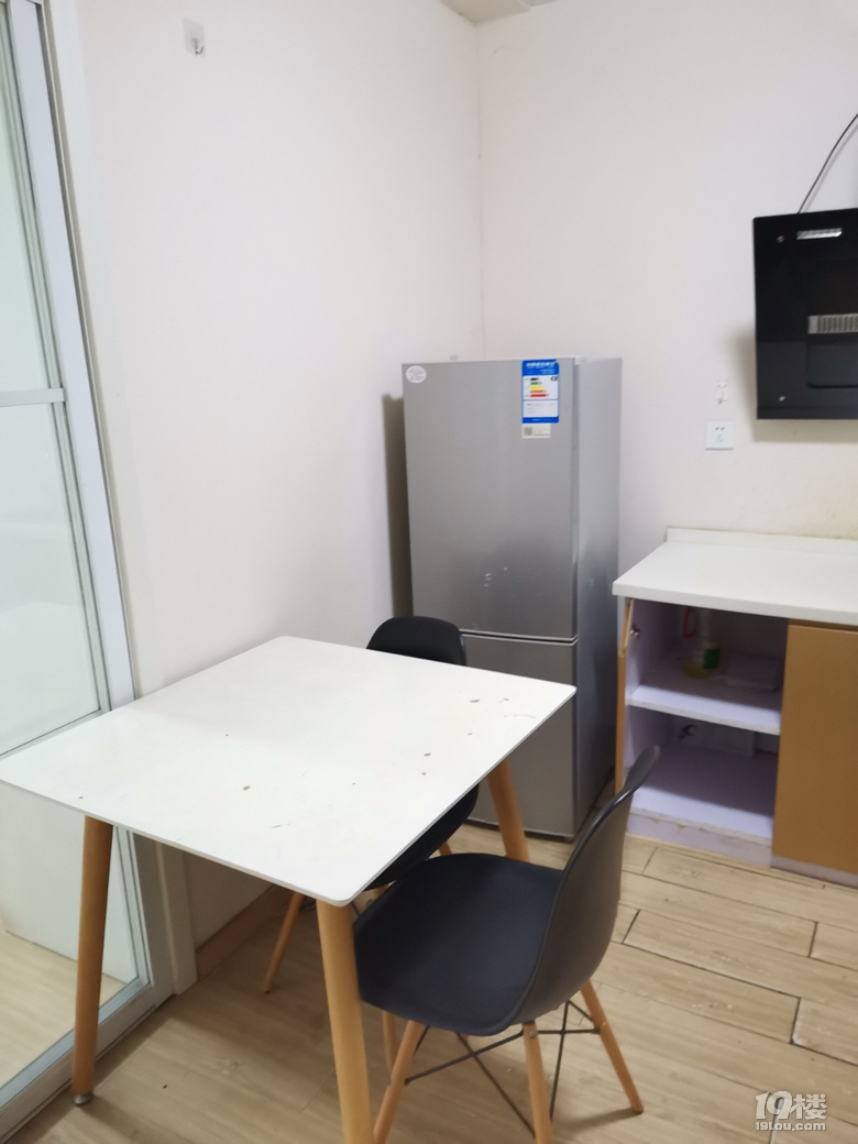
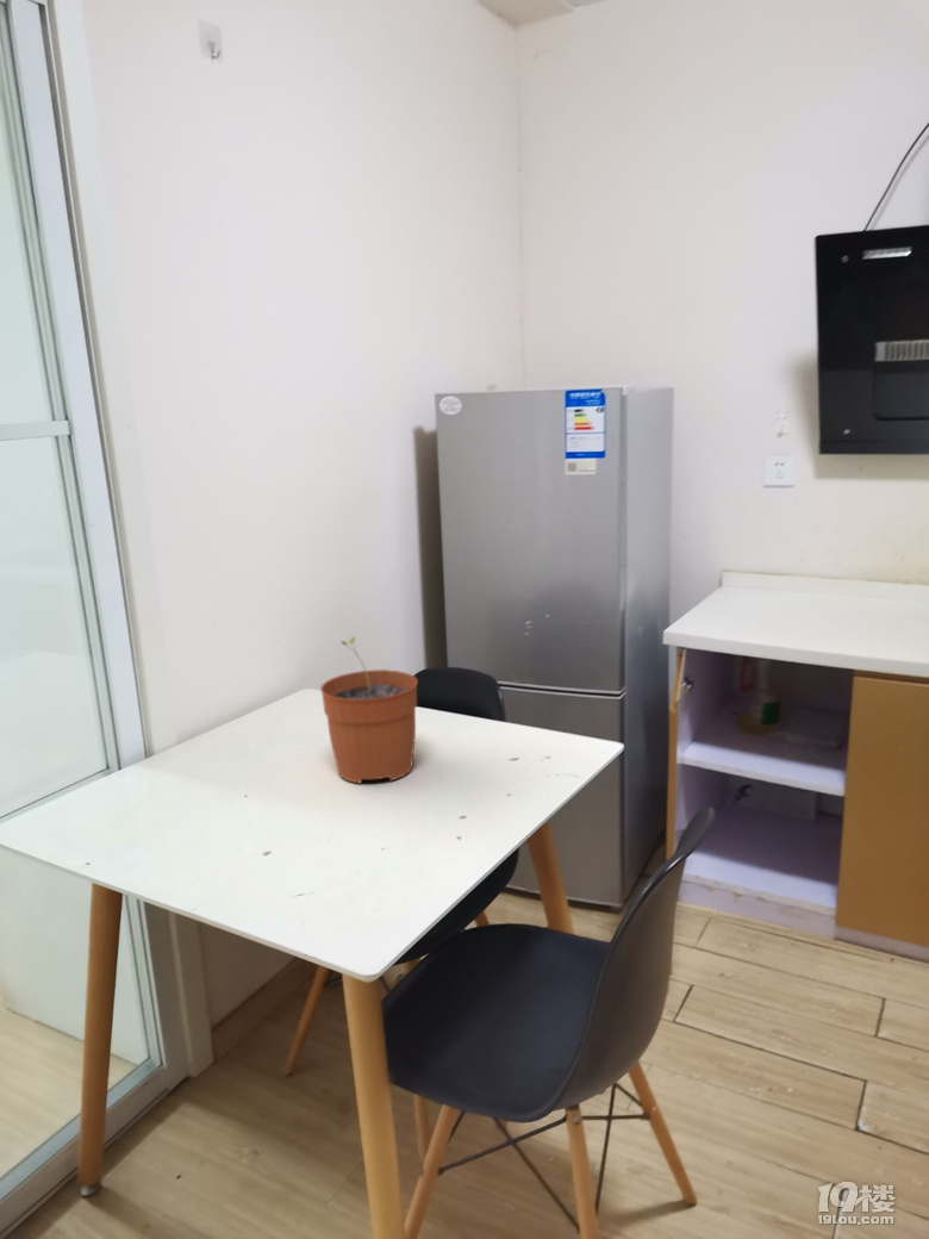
+ plant pot (370, 704)
